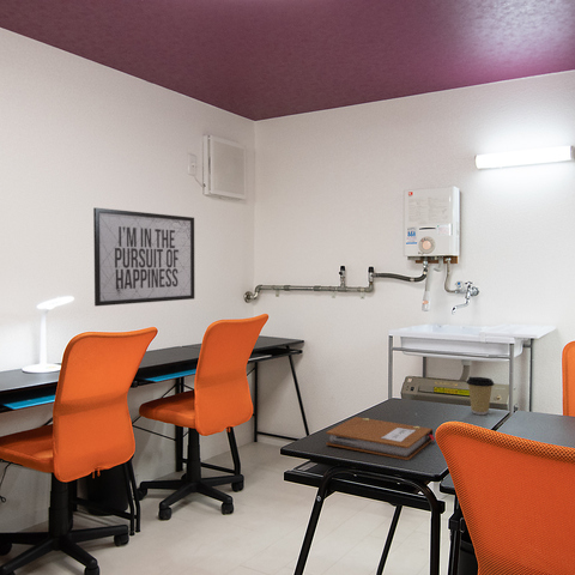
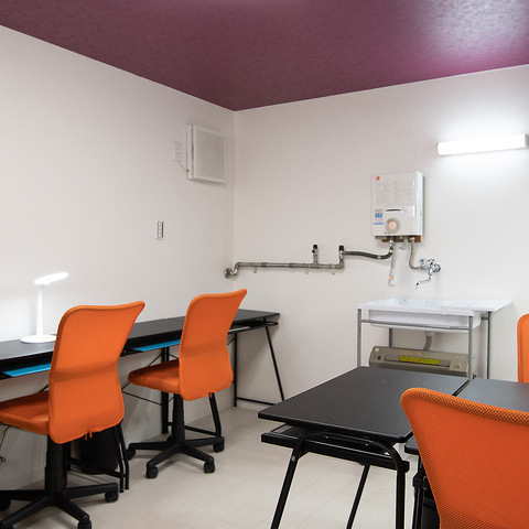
- mirror (149, 258)
- notebook (382, 436)
- coffee cup (479, 394)
